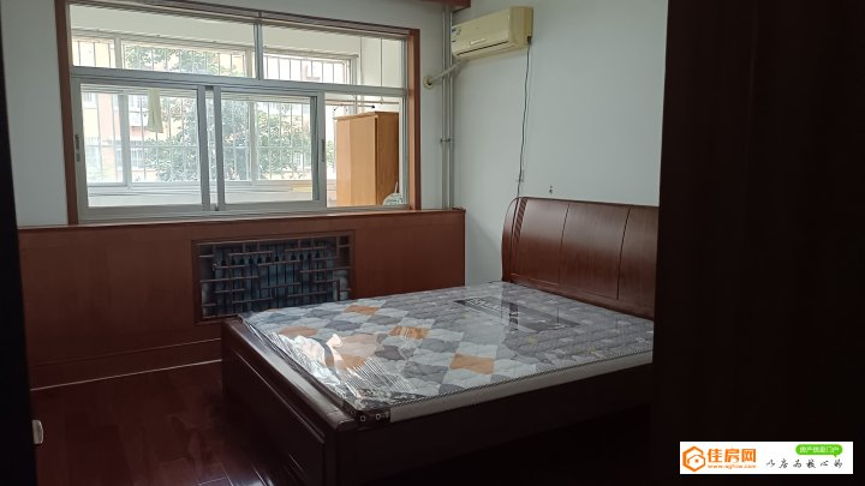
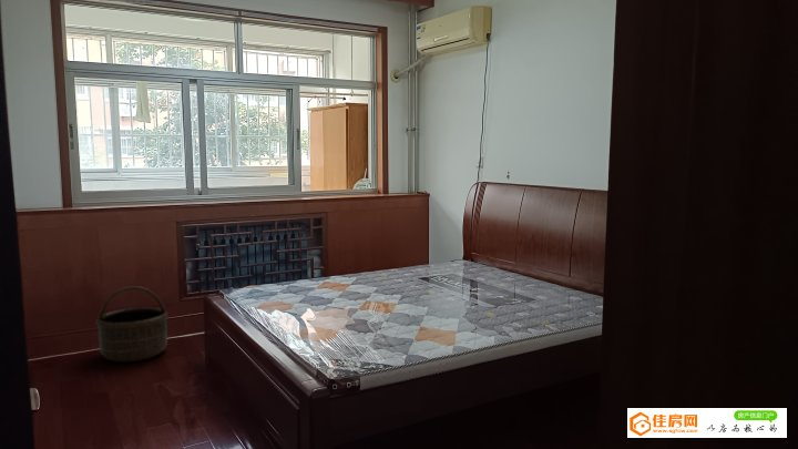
+ basket (132, 320)
